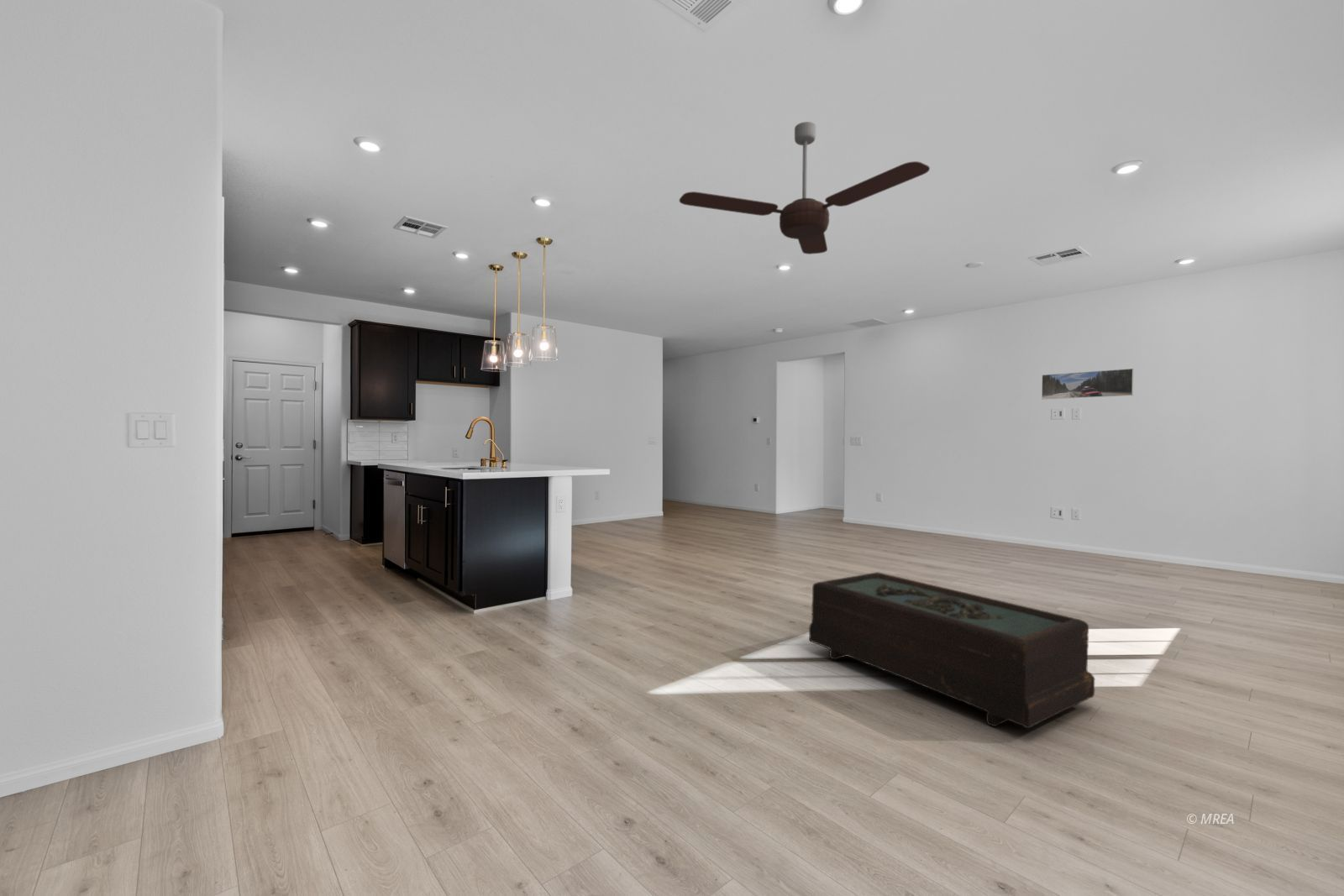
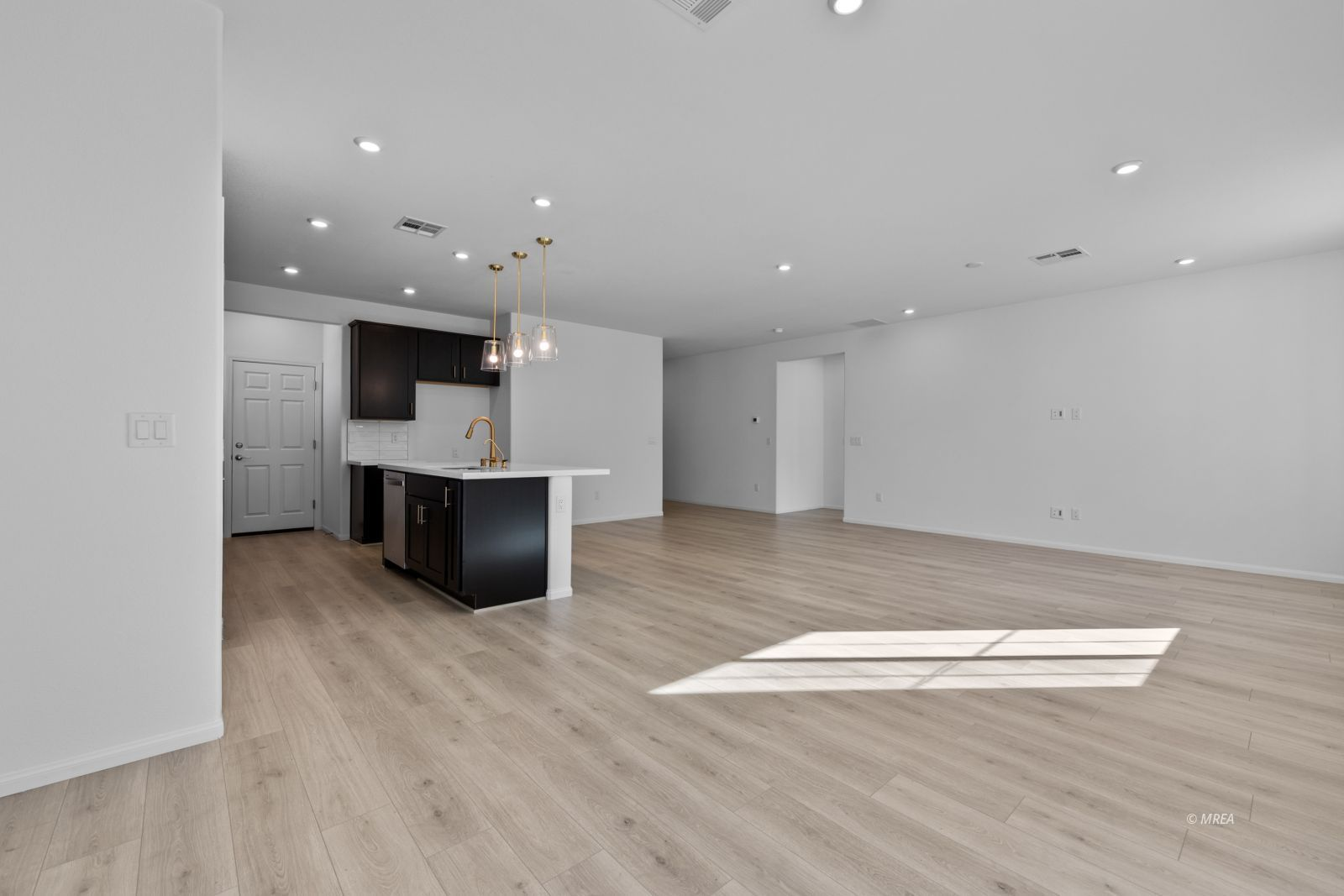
- coffee table (935, 637)
- ceiling fan (802, 188)
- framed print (1085, 385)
